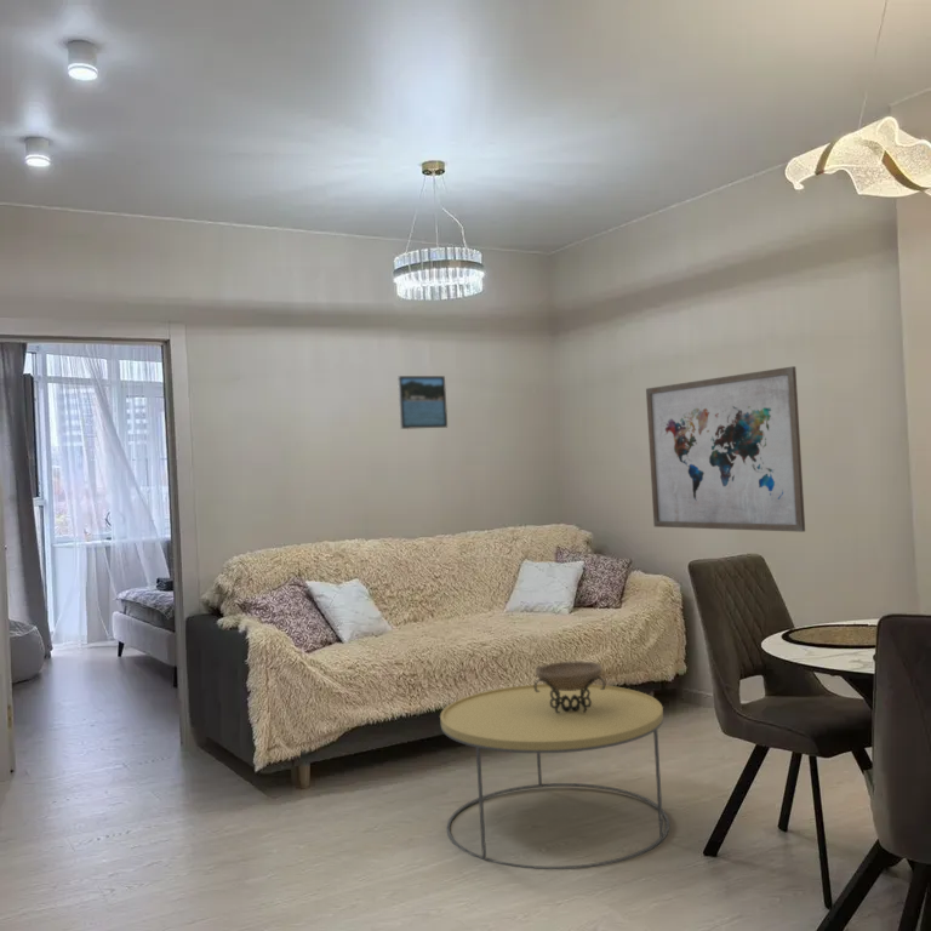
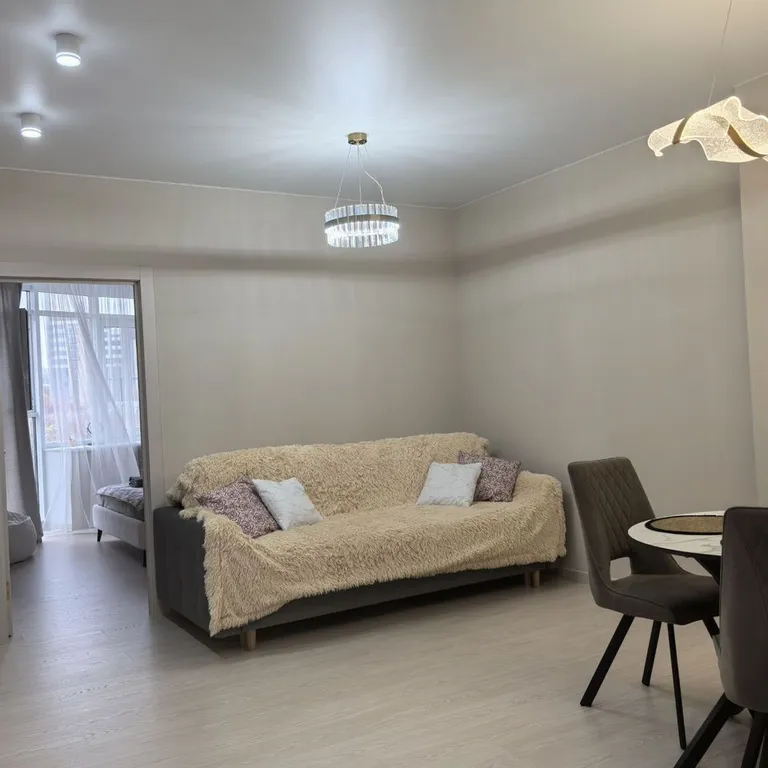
- decorative bowl (569, 686)
- wall art (718, 453)
- coffee table (539, 766)
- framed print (422, 401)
